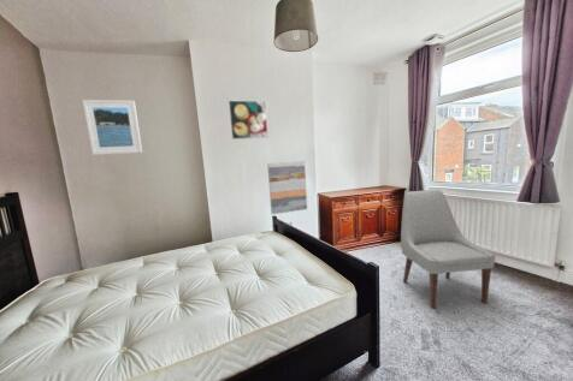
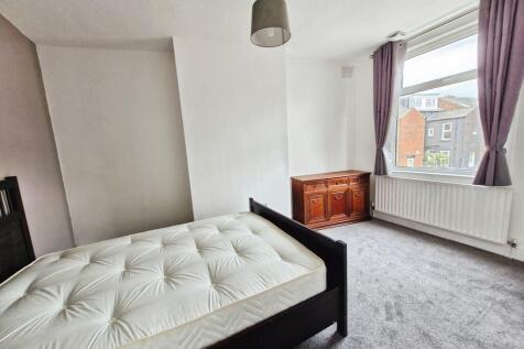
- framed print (248, 119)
- chair (438, 243)
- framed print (113, 127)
- wall art (288, 186)
